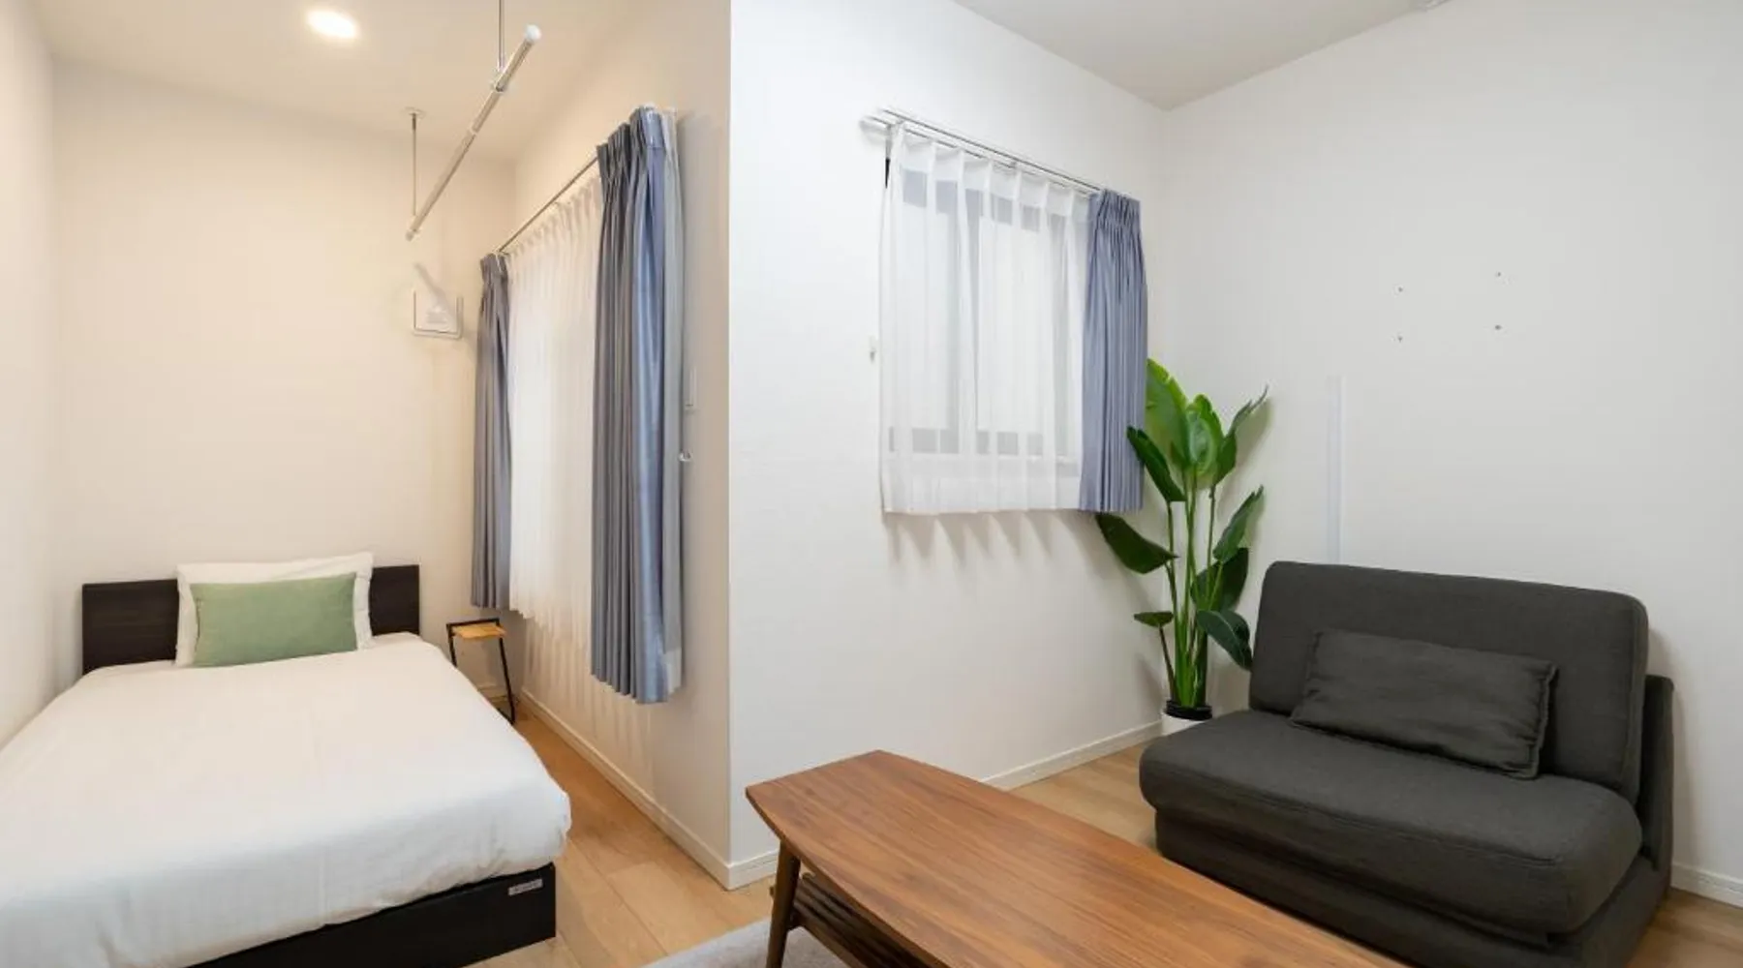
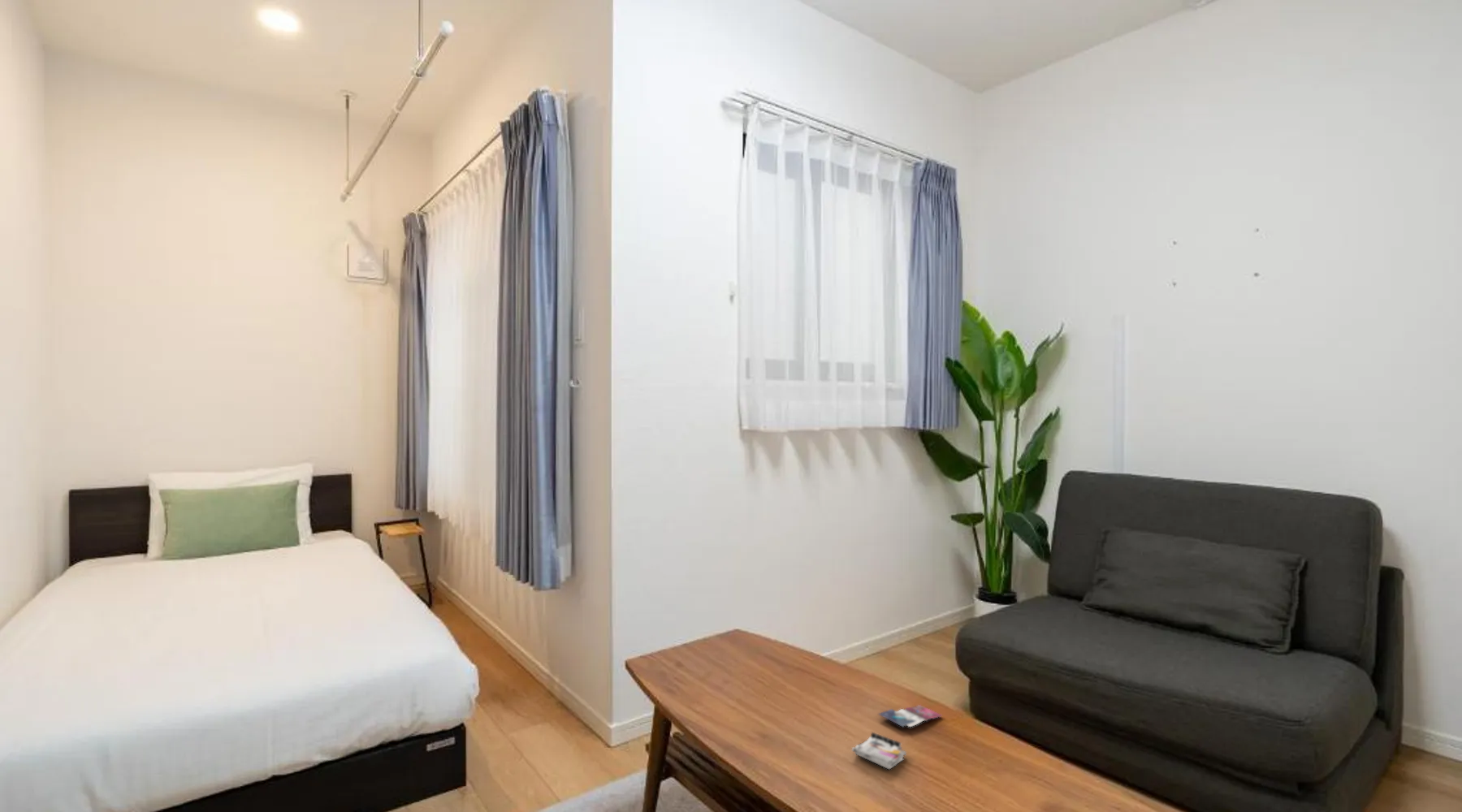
+ magazine (898, 724)
